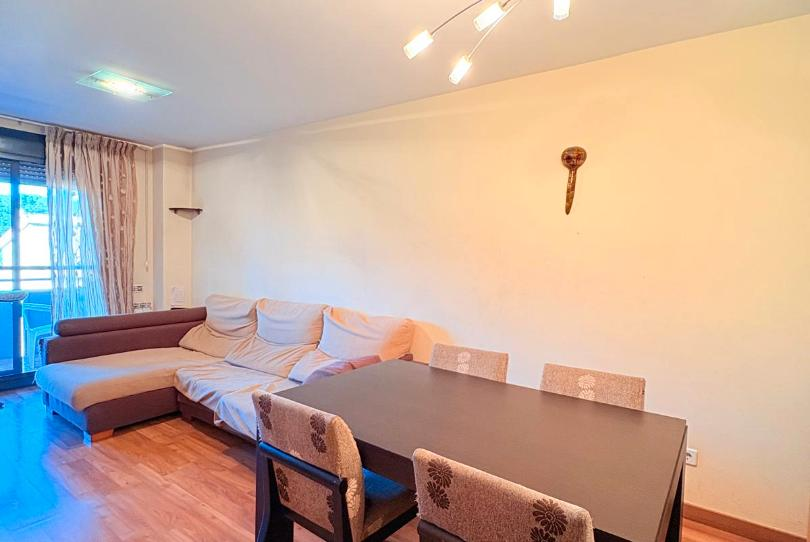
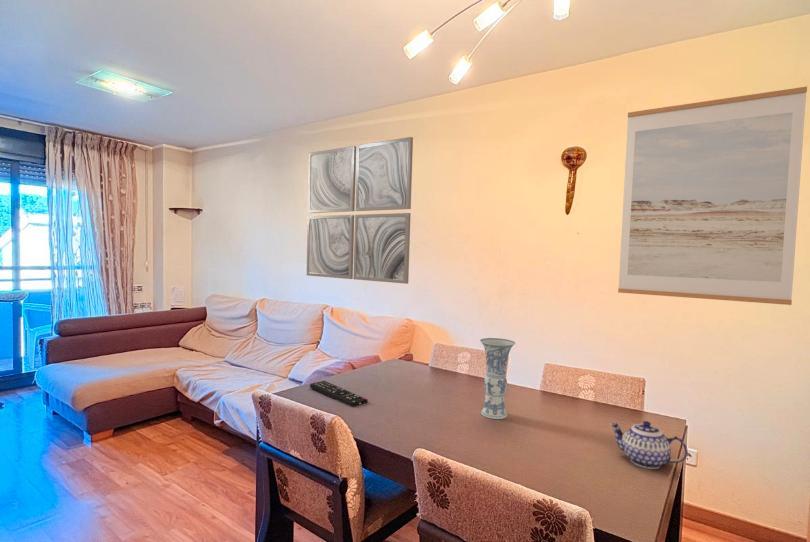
+ vase (496, 377)
+ remote control (337, 392)
+ wall art (702, 200)
+ teapot (646, 442)
+ wall art (354, 210)
